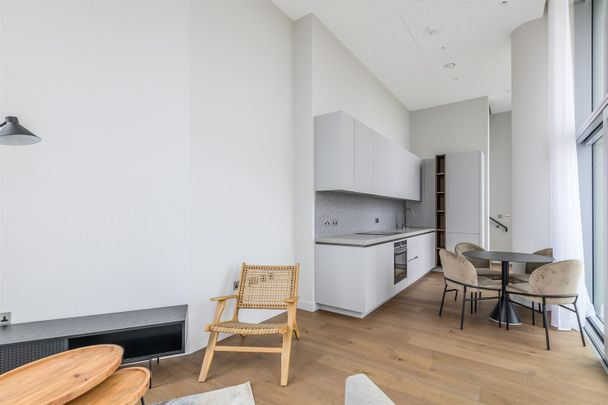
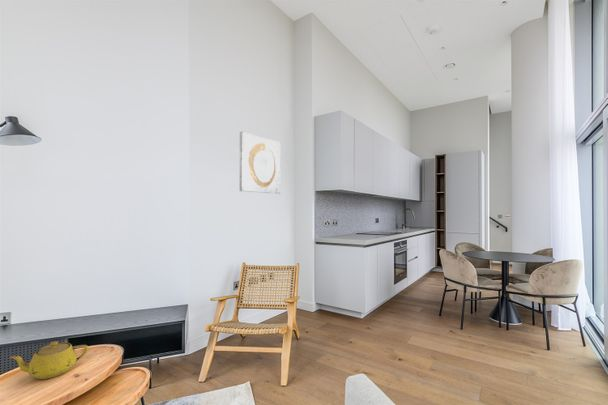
+ wall art (261, 164)
+ teapot (50, 357)
